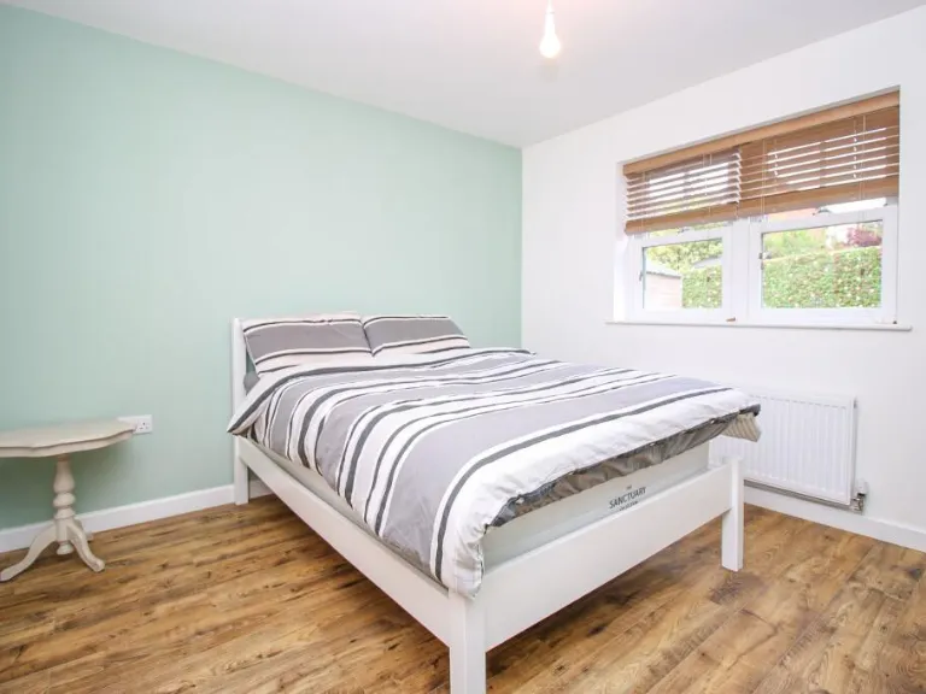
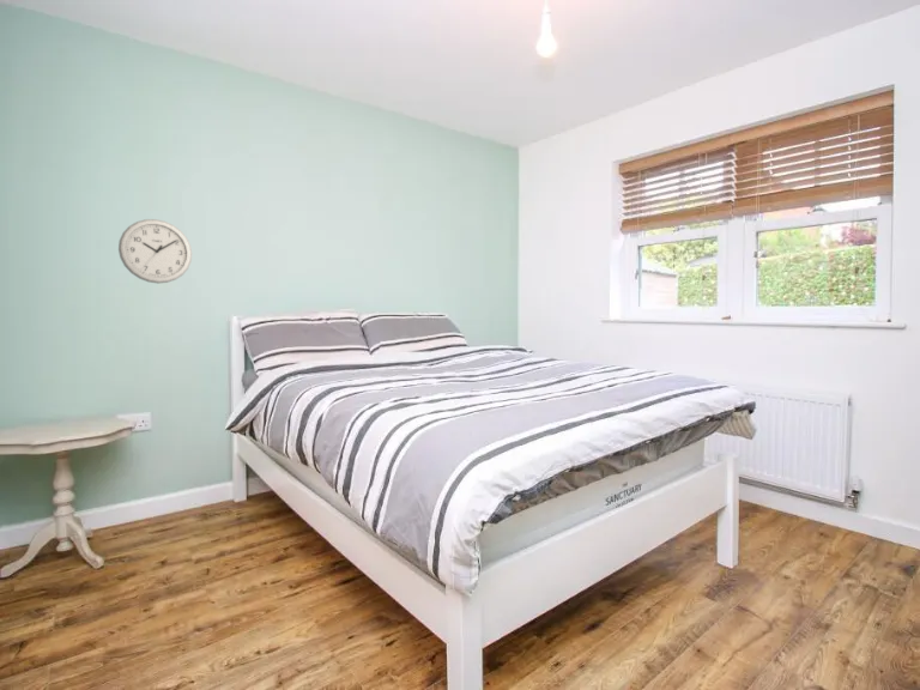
+ wall clock (157, 250)
